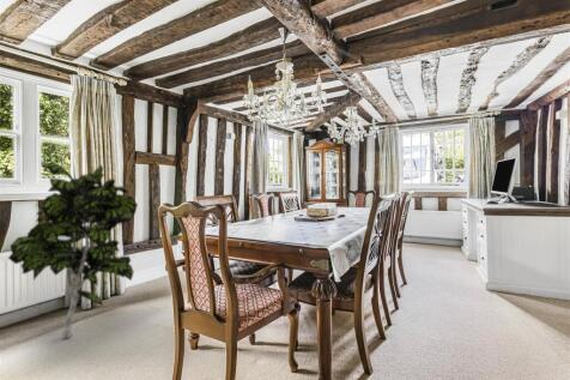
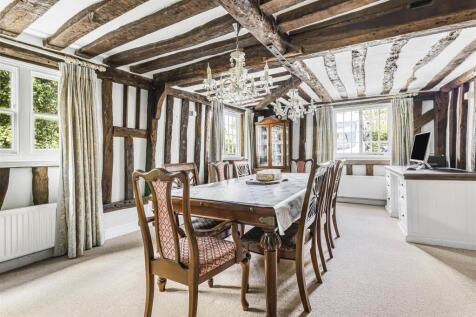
- indoor plant (74, 248)
